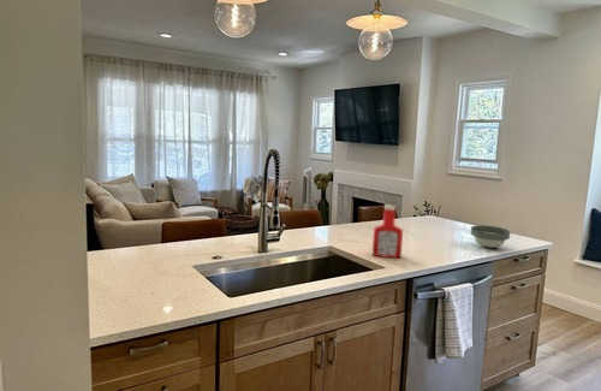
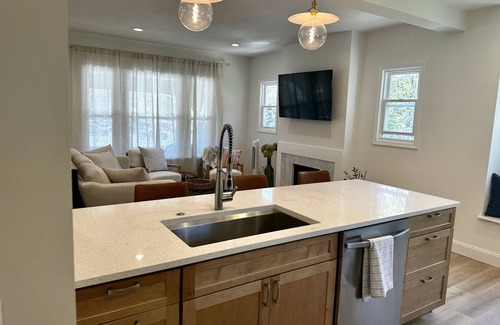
- soap bottle (387, 230)
- bowl (489, 237)
